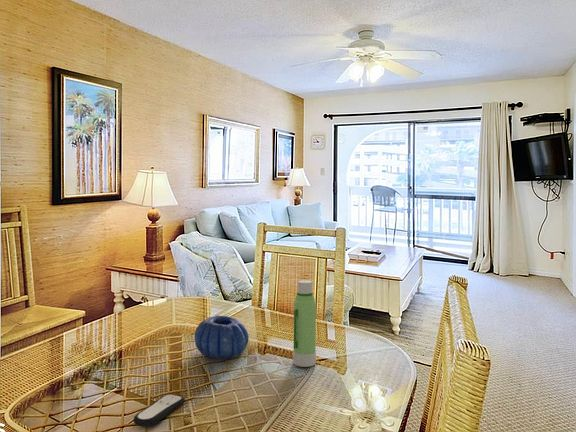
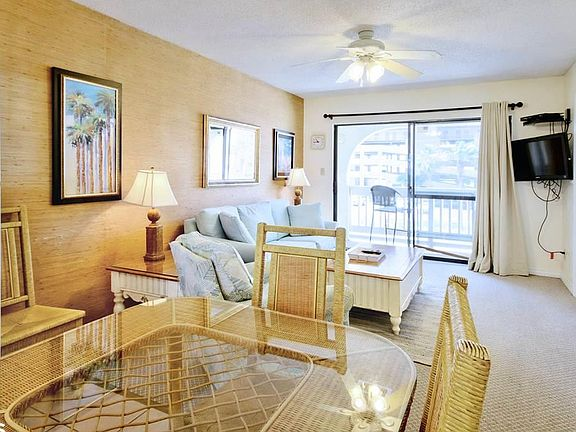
- remote control (159, 409)
- water bottle (303, 322)
- decorative bowl (221, 336)
